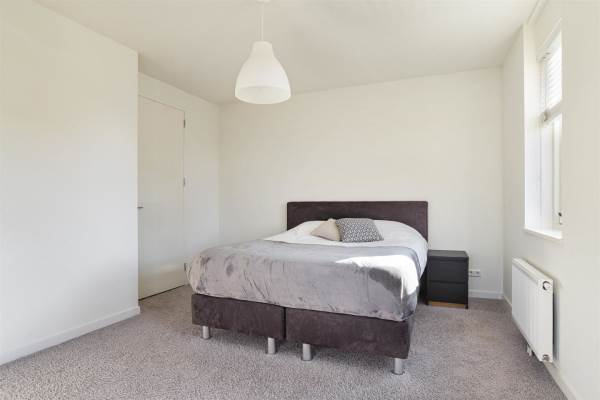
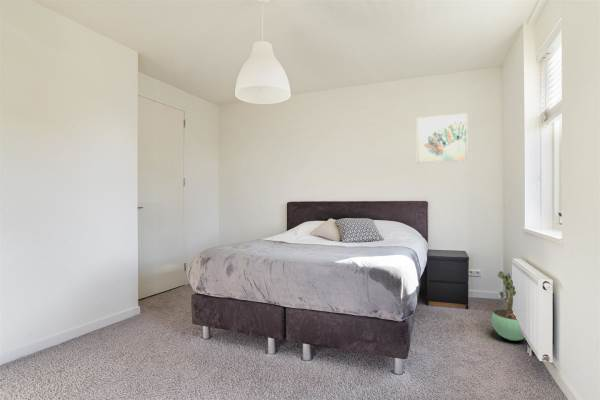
+ potted plant (511, 305)
+ wall art (441, 139)
